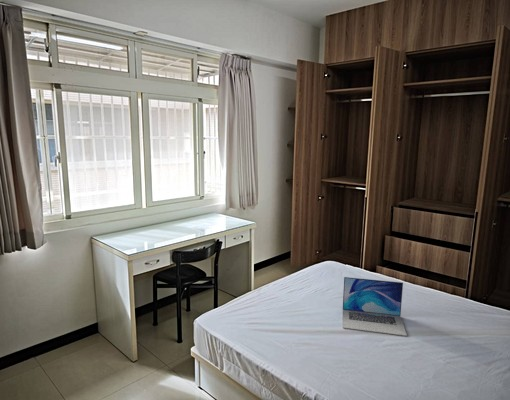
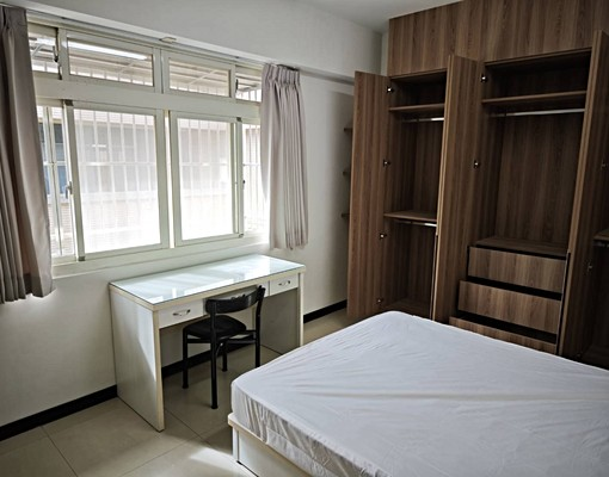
- laptop (373, 304)
